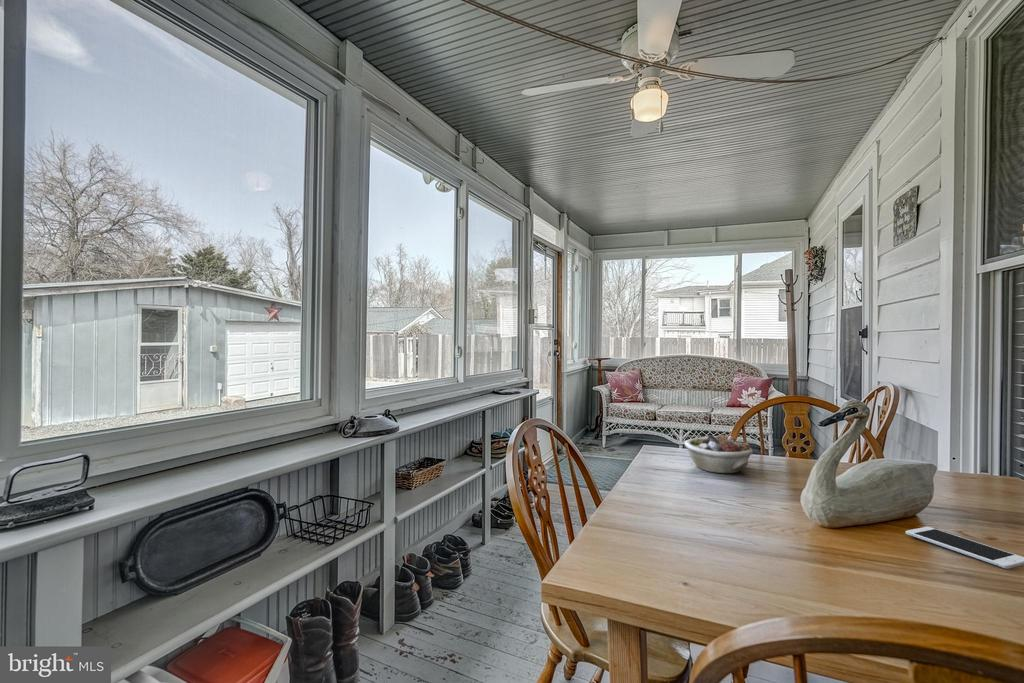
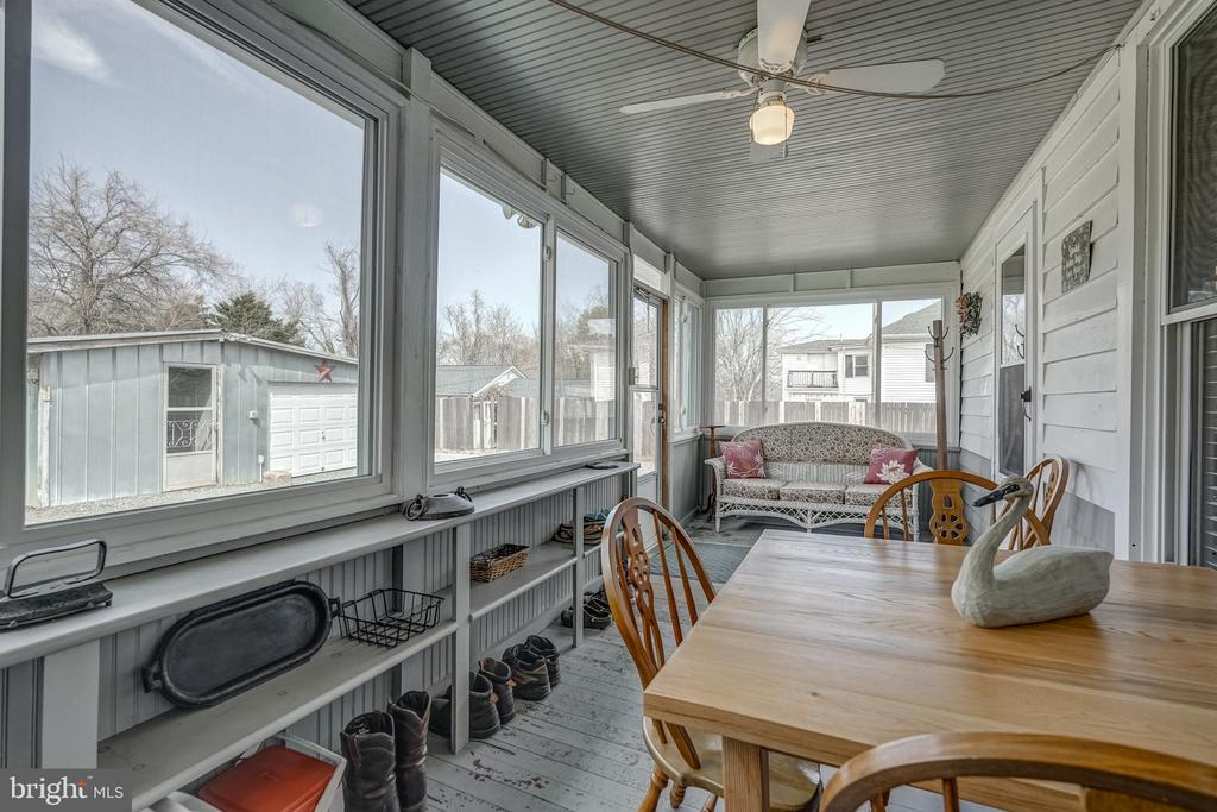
- succulent planter (717, 451)
- cell phone (963, 545)
